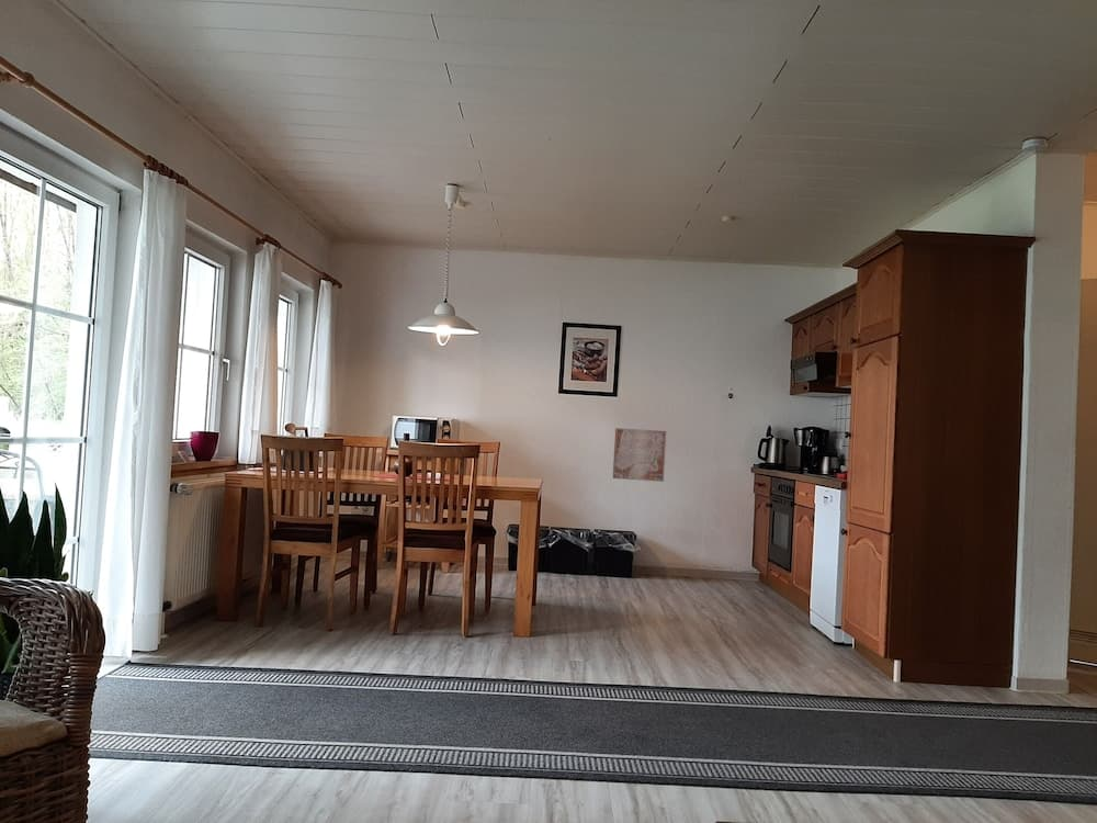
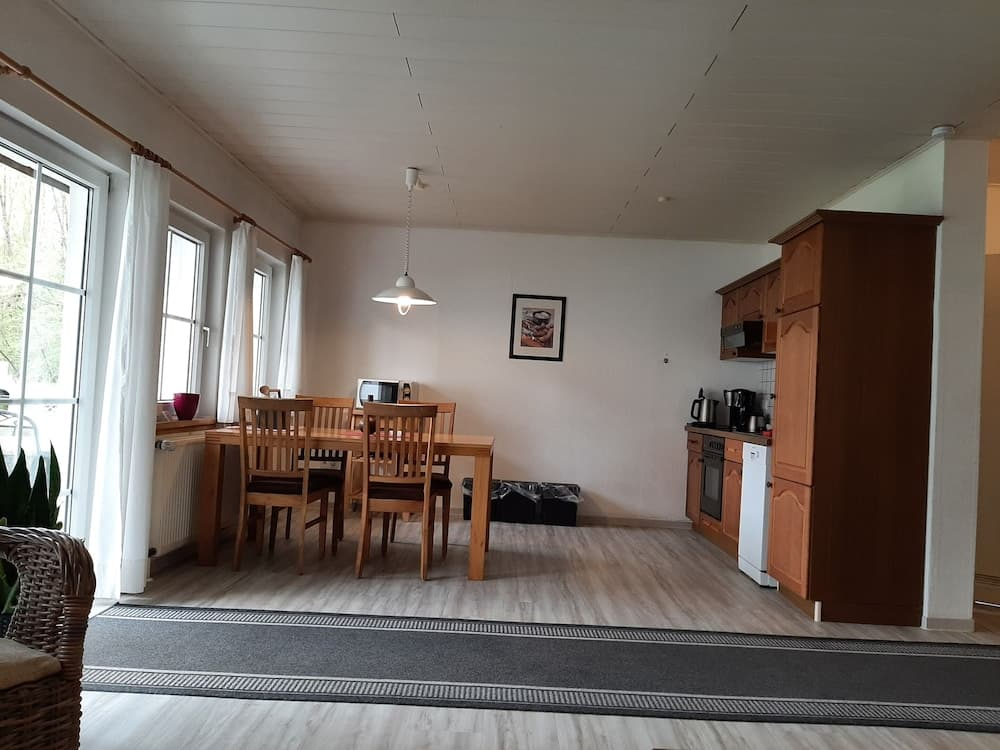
- wall art (638, 454)
